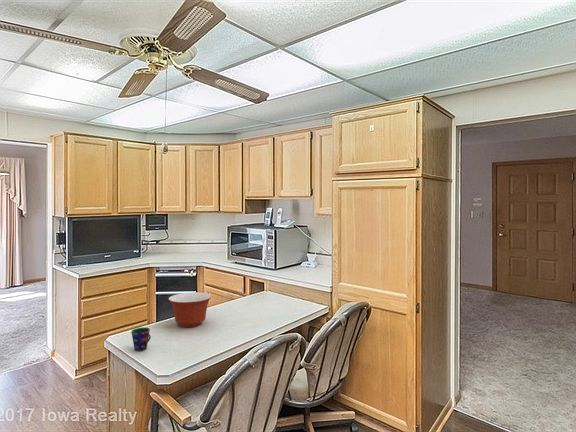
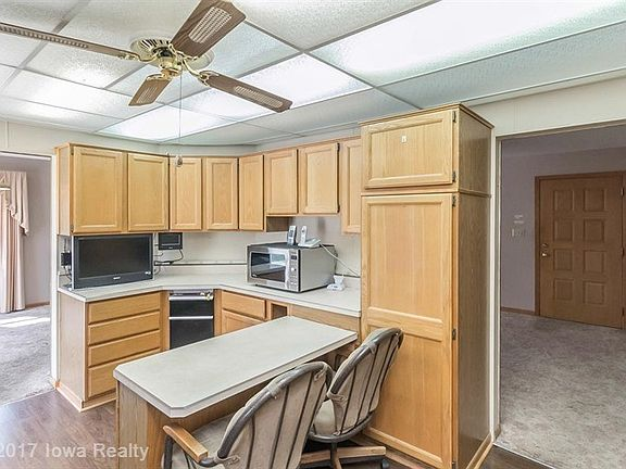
- cup (142, 340)
- mixing bowl (190, 310)
